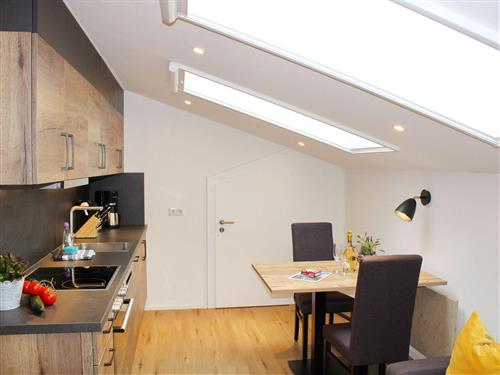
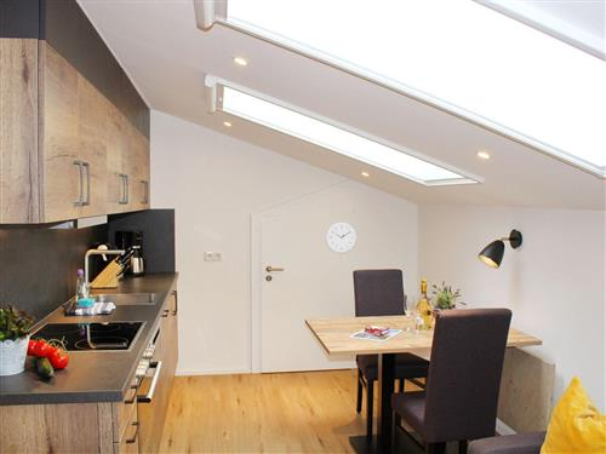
+ wall clock (341, 237)
